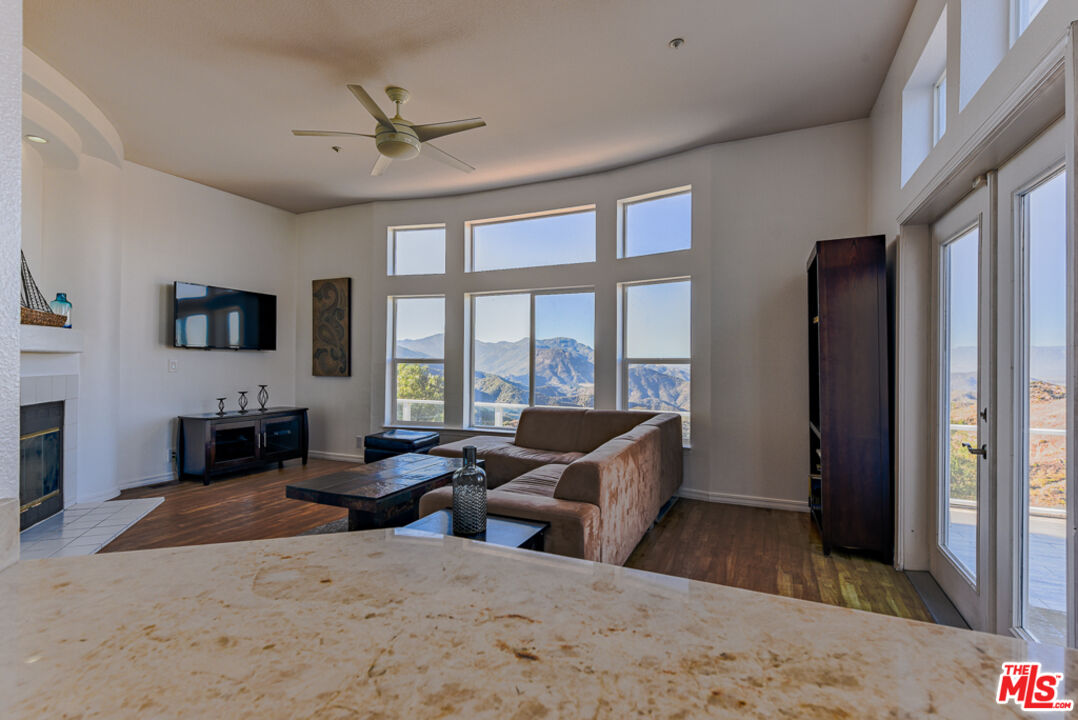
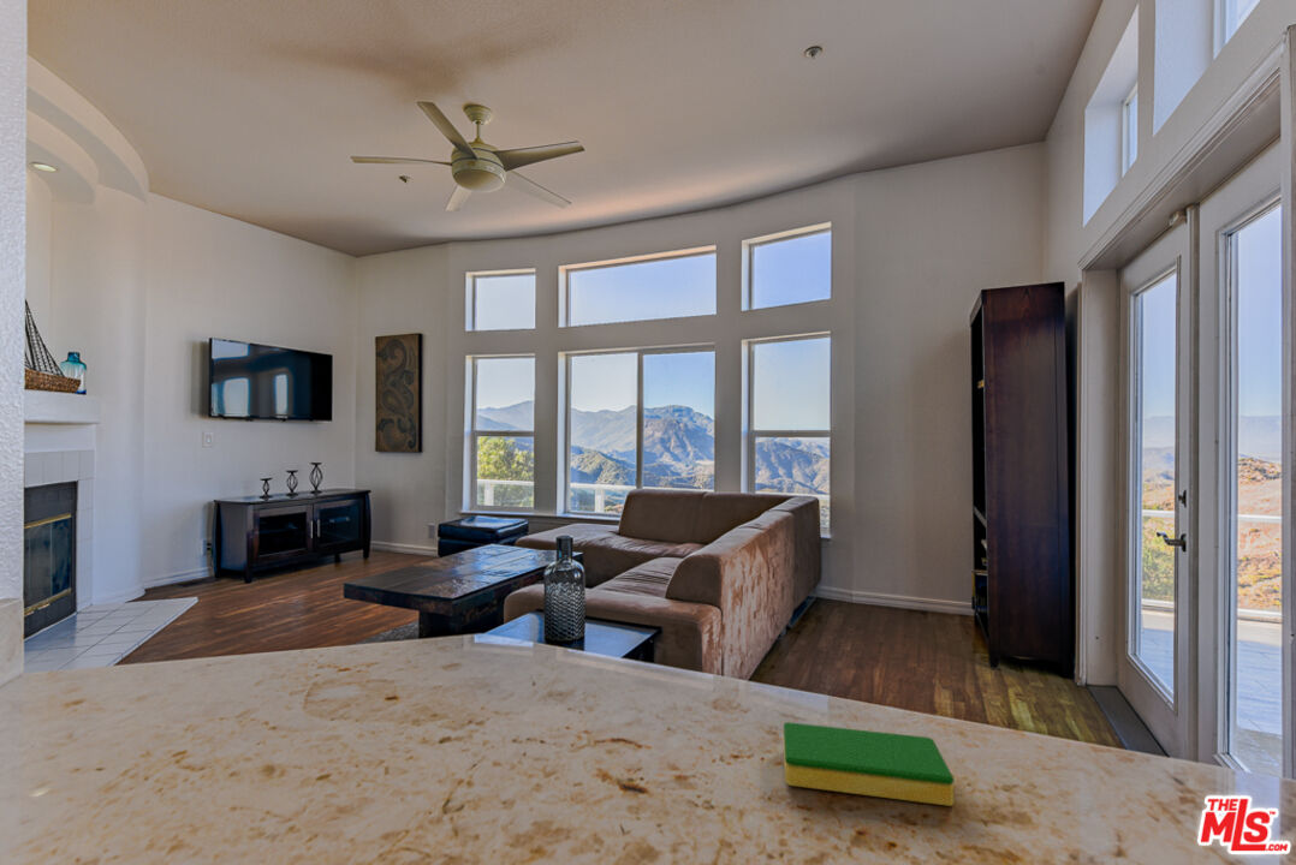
+ dish sponge (861, 760)
